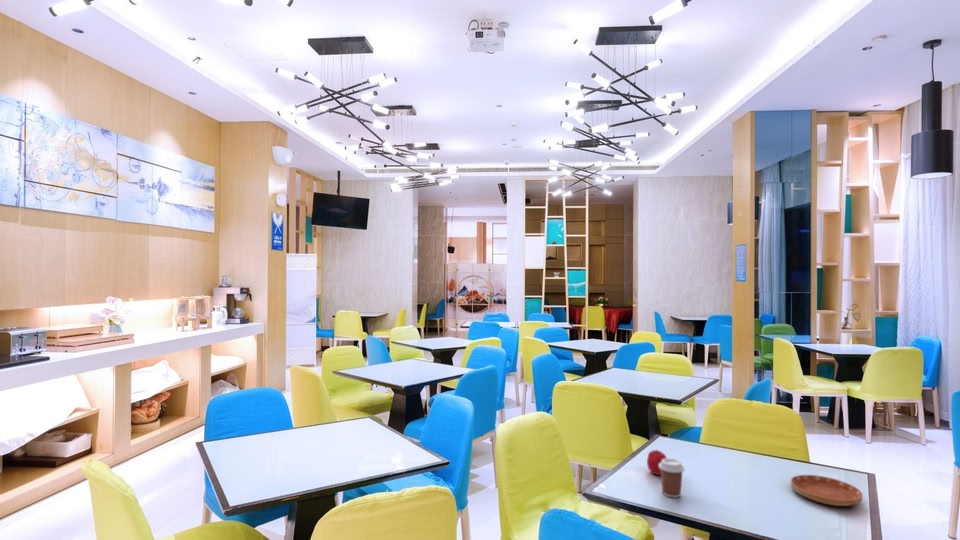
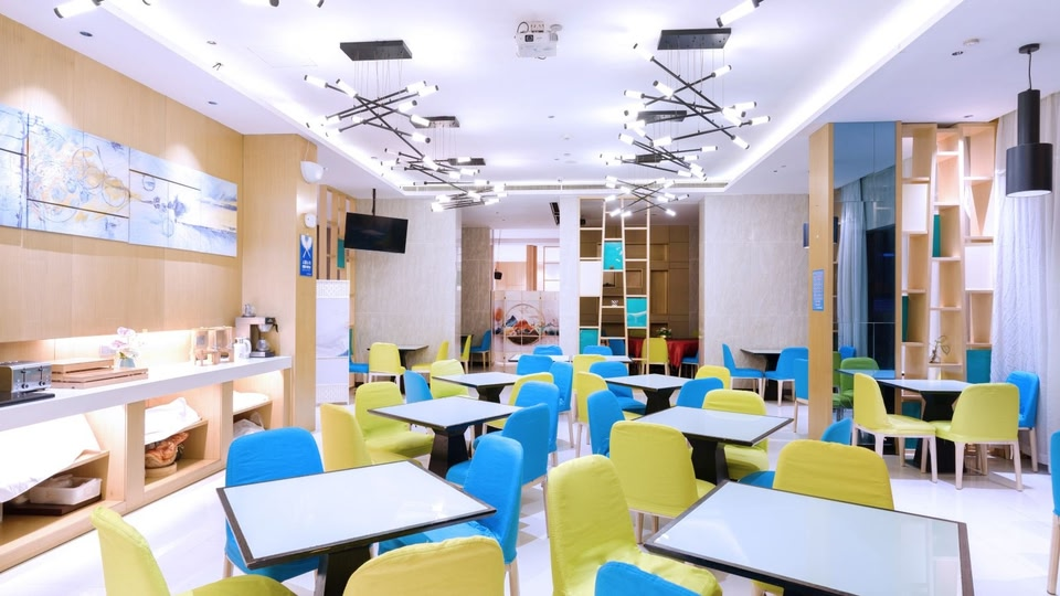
- saucer (825, 491)
- coffee cup (671, 477)
- fruit (657, 461)
